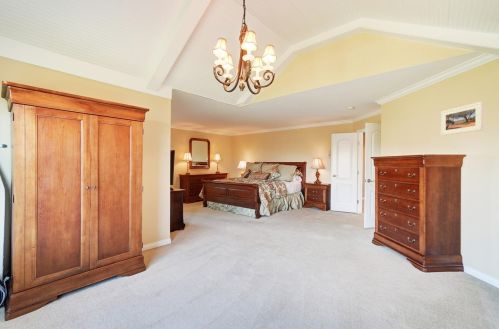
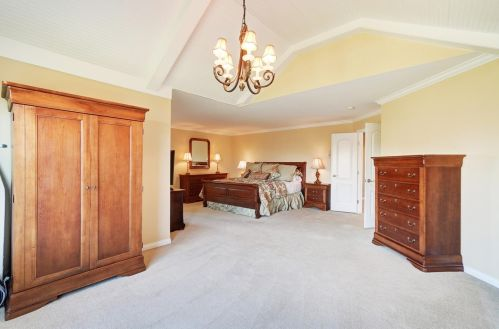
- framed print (460, 120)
